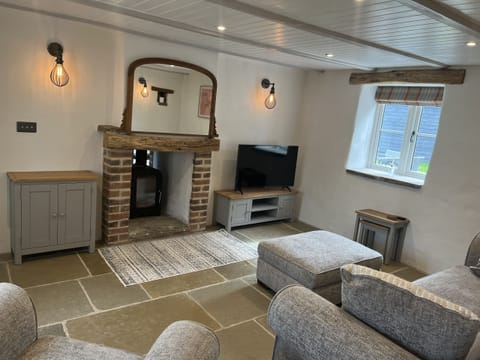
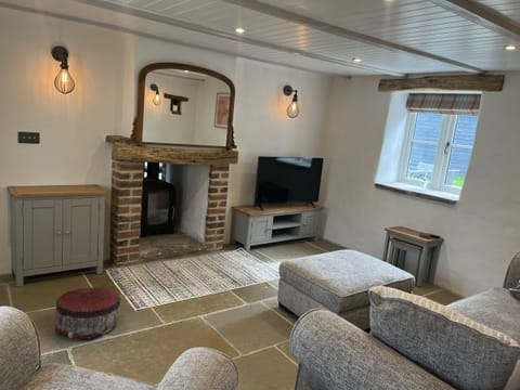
+ pouf (89, 310)
